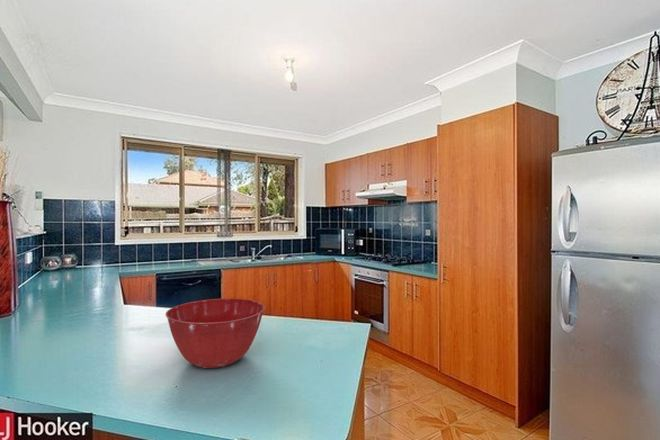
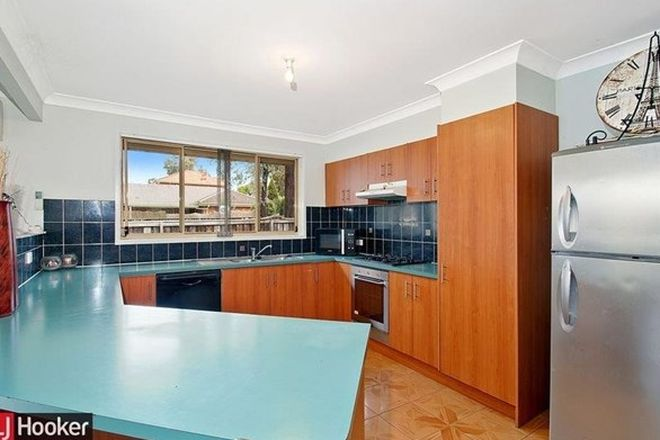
- mixing bowl (217, 333)
